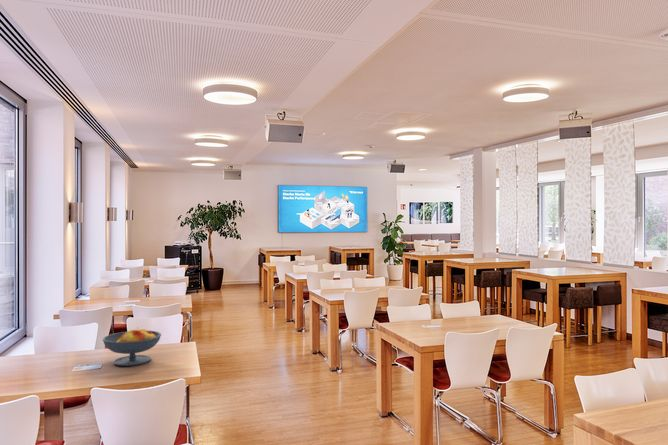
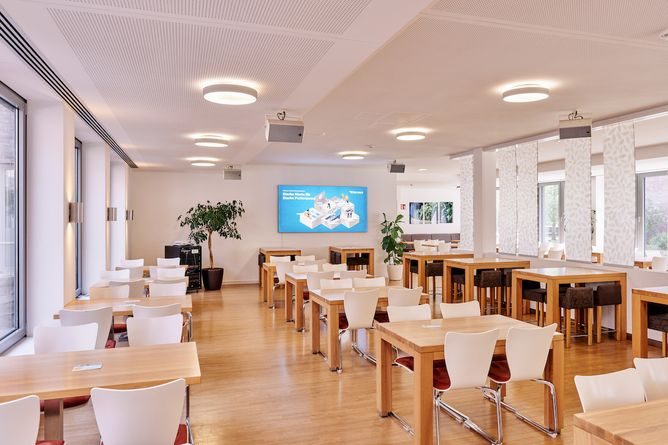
- fruit bowl (132, 344)
